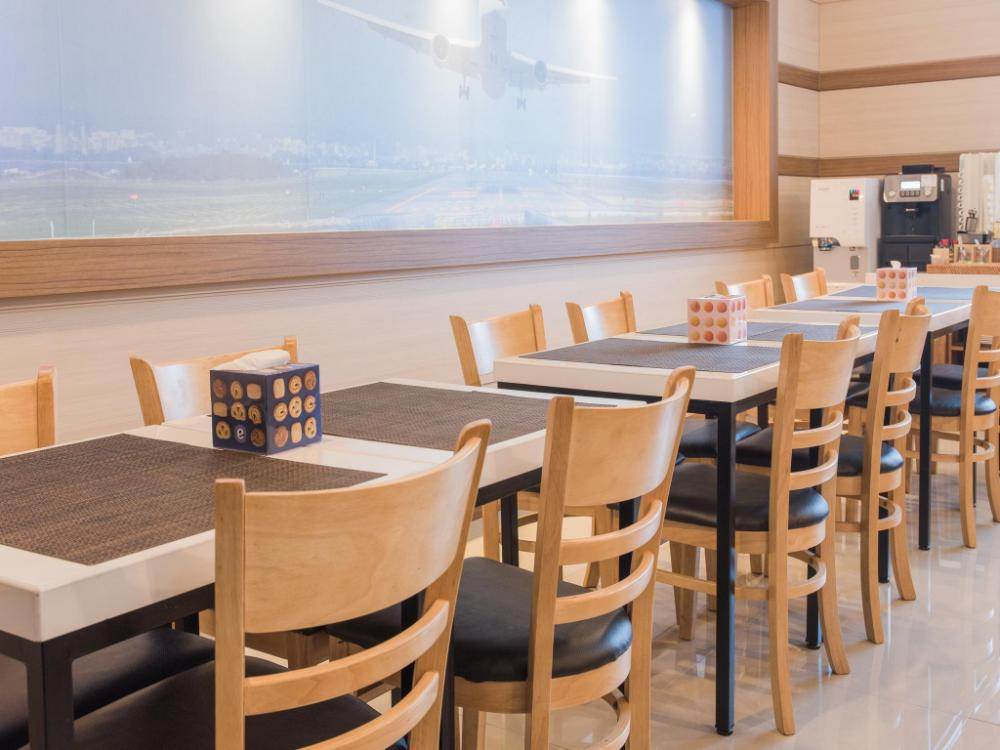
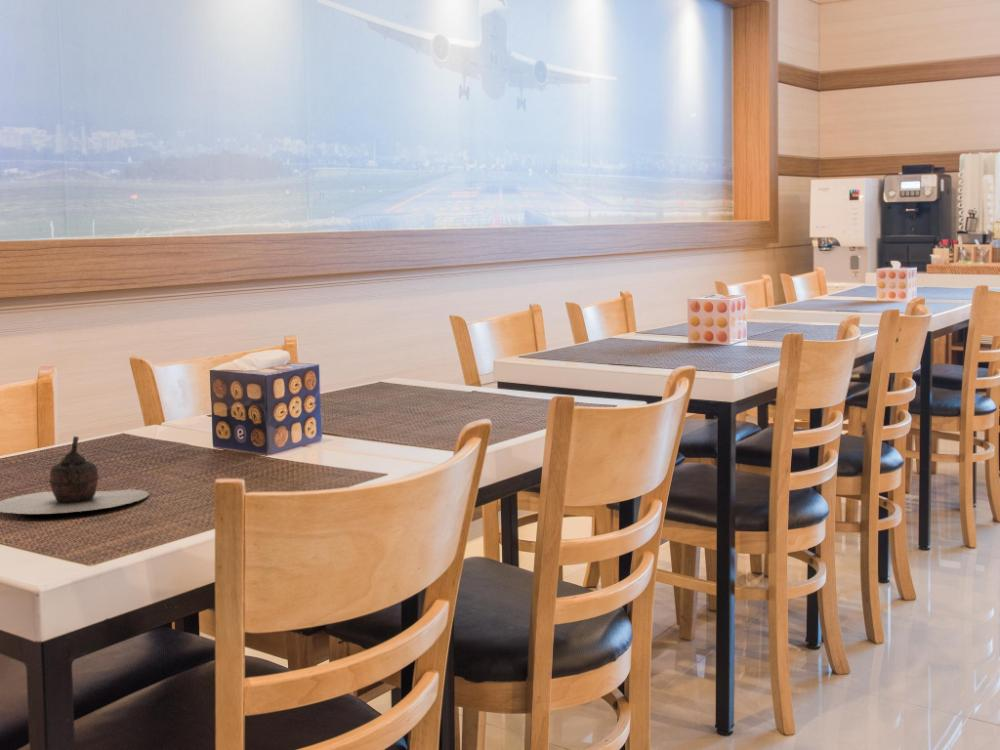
+ teapot (70, 468)
